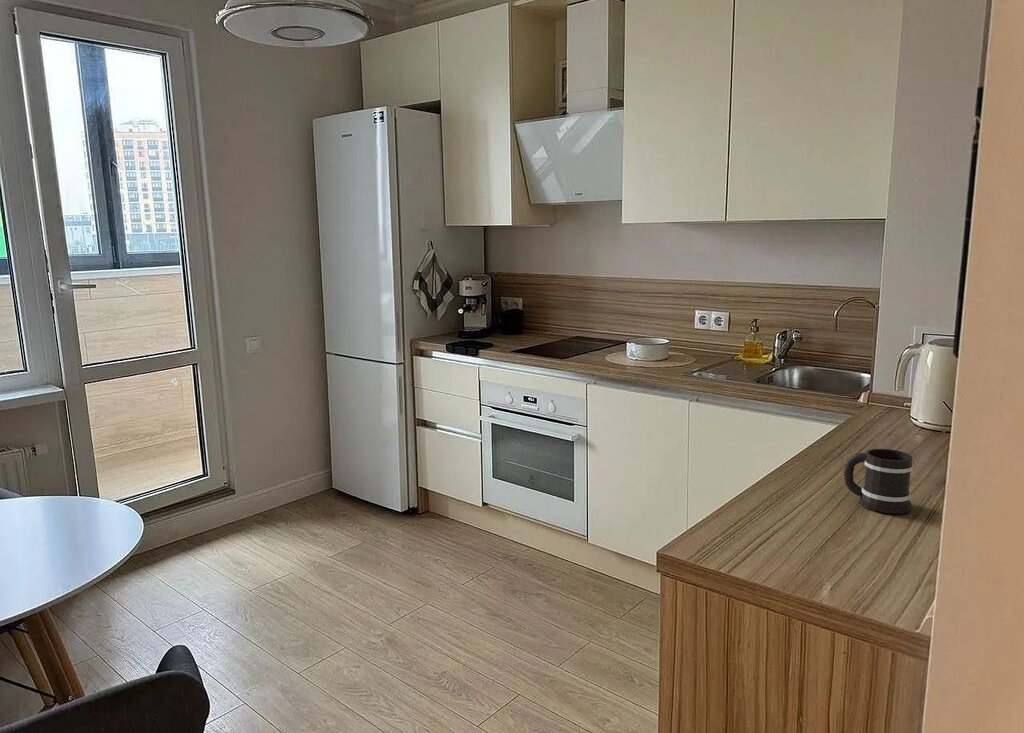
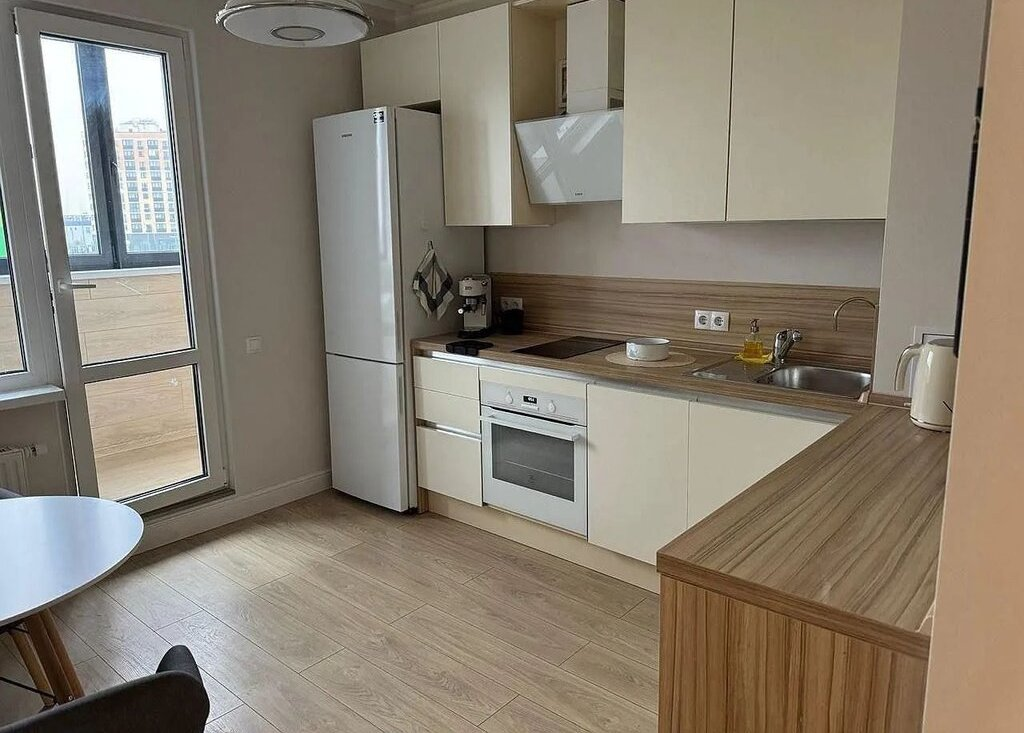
- mug (877, 478)
